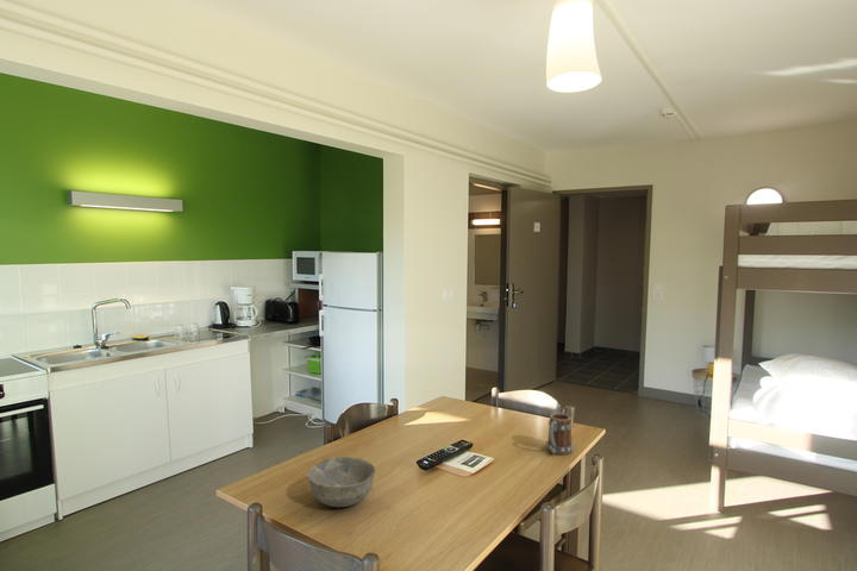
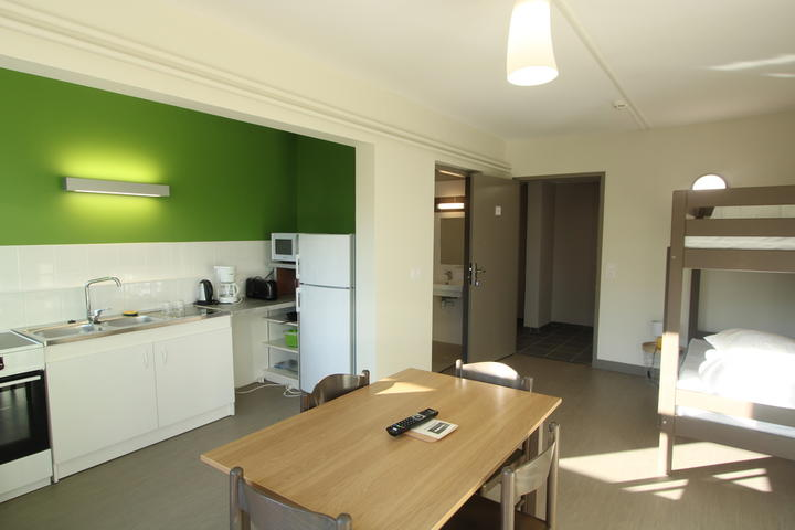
- mug (557, 434)
- bowl (342, 485)
